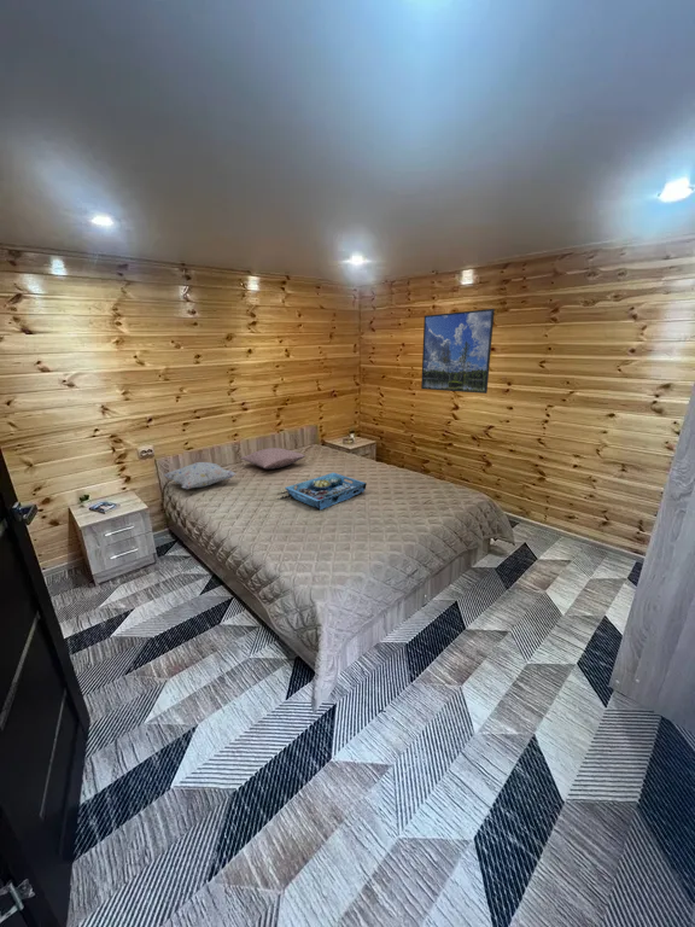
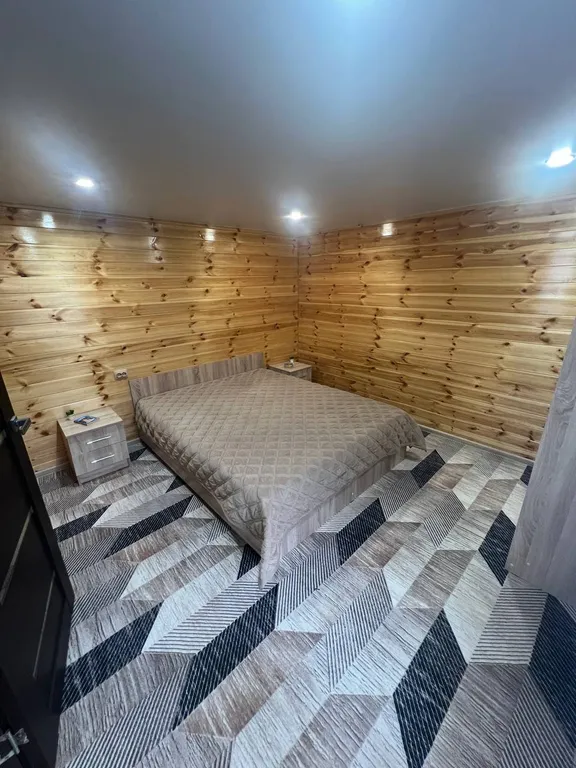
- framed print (454, 352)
- pillow (273, 457)
- decorative pillow (200, 474)
- serving tray (326, 489)
